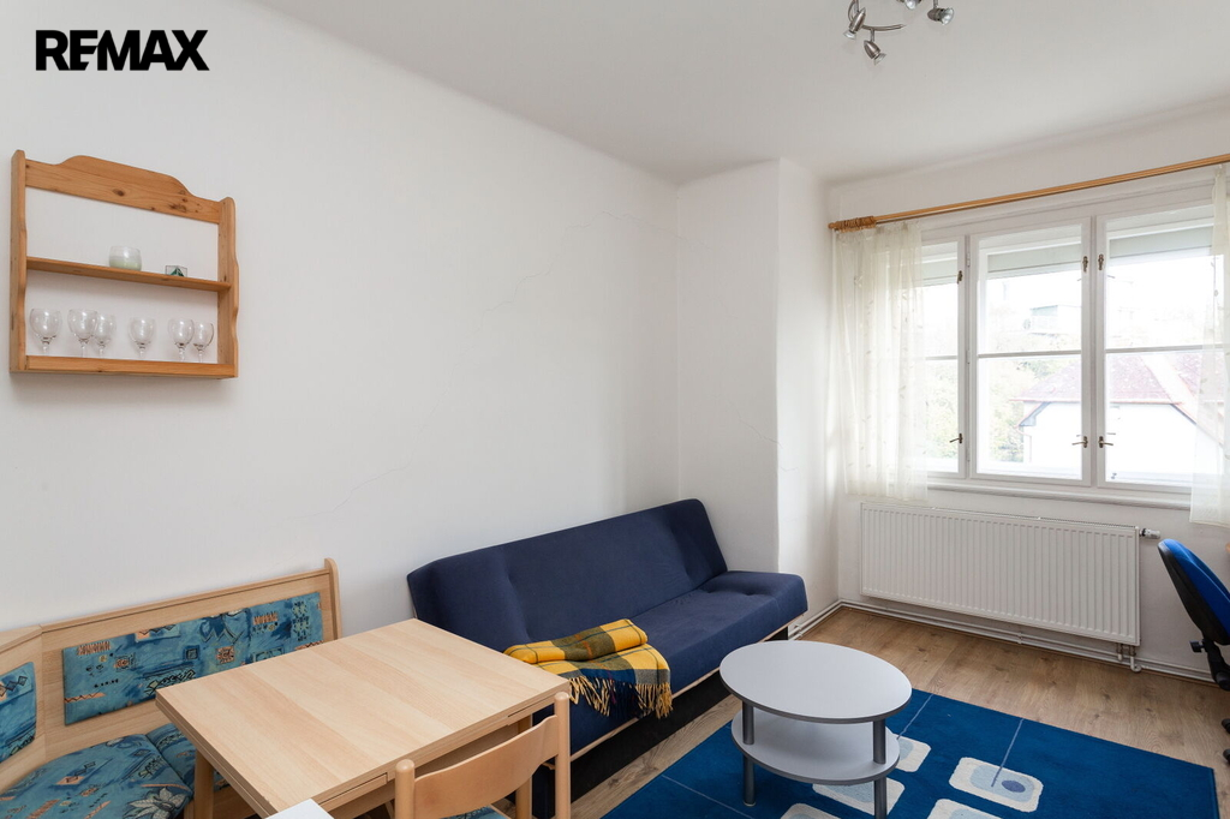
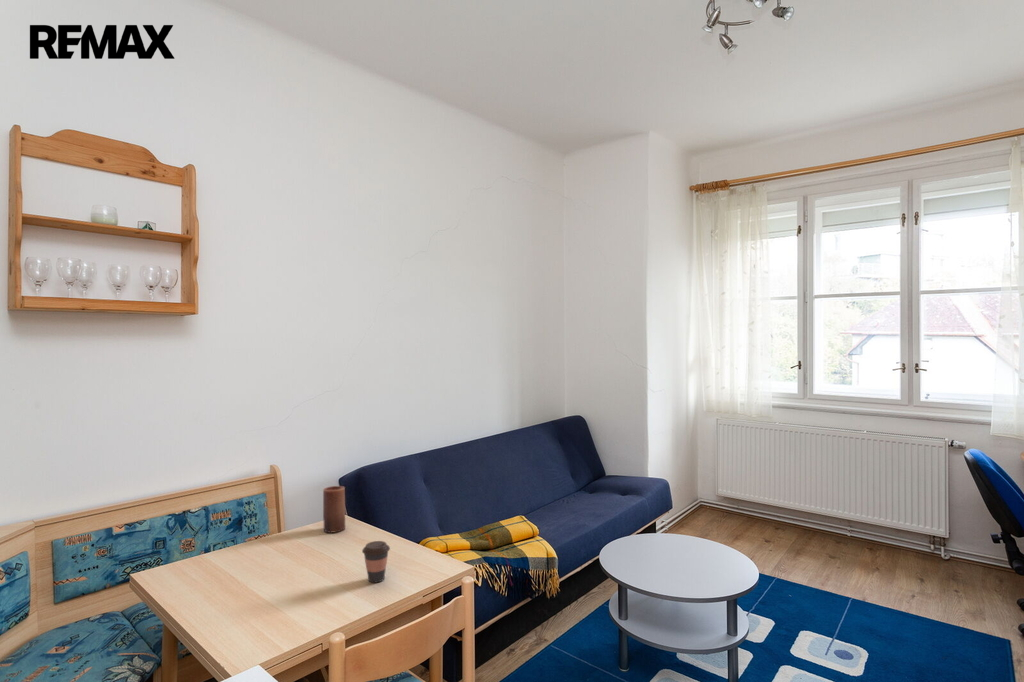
+ candle (334, 508)
+ coffee cup (376, 561)
